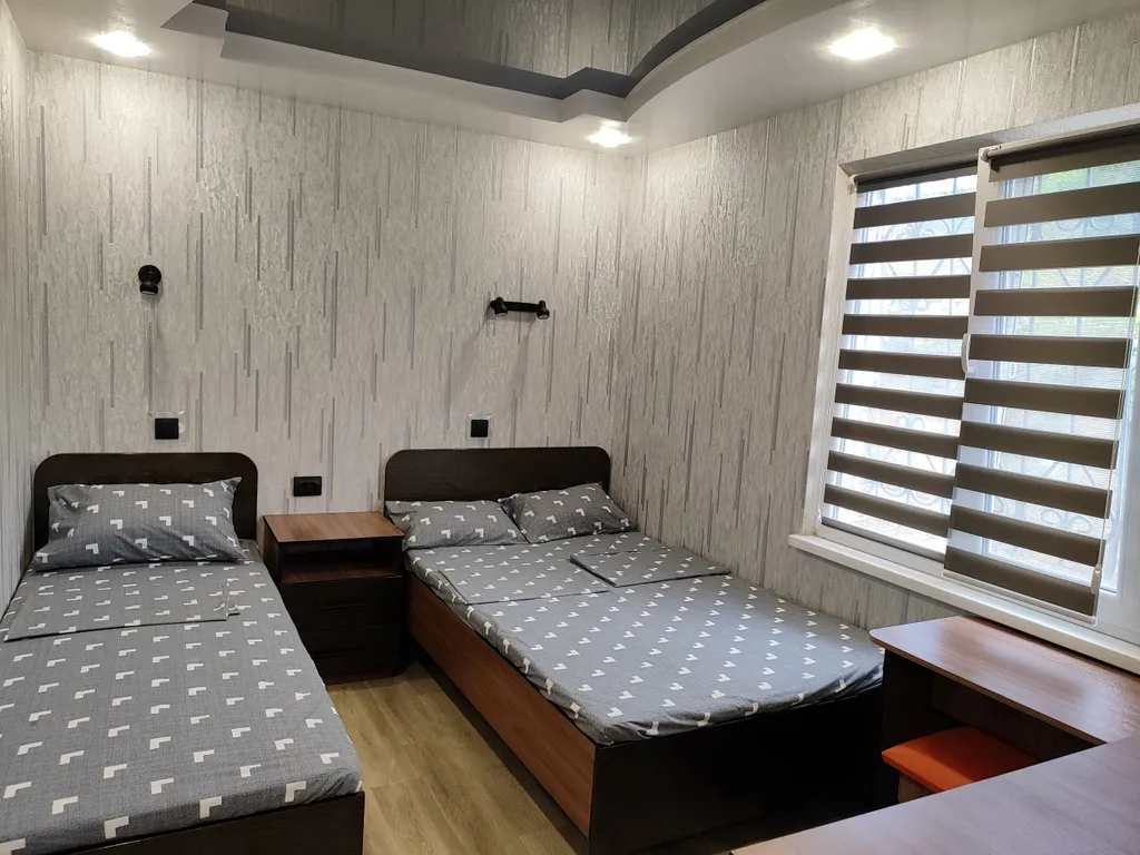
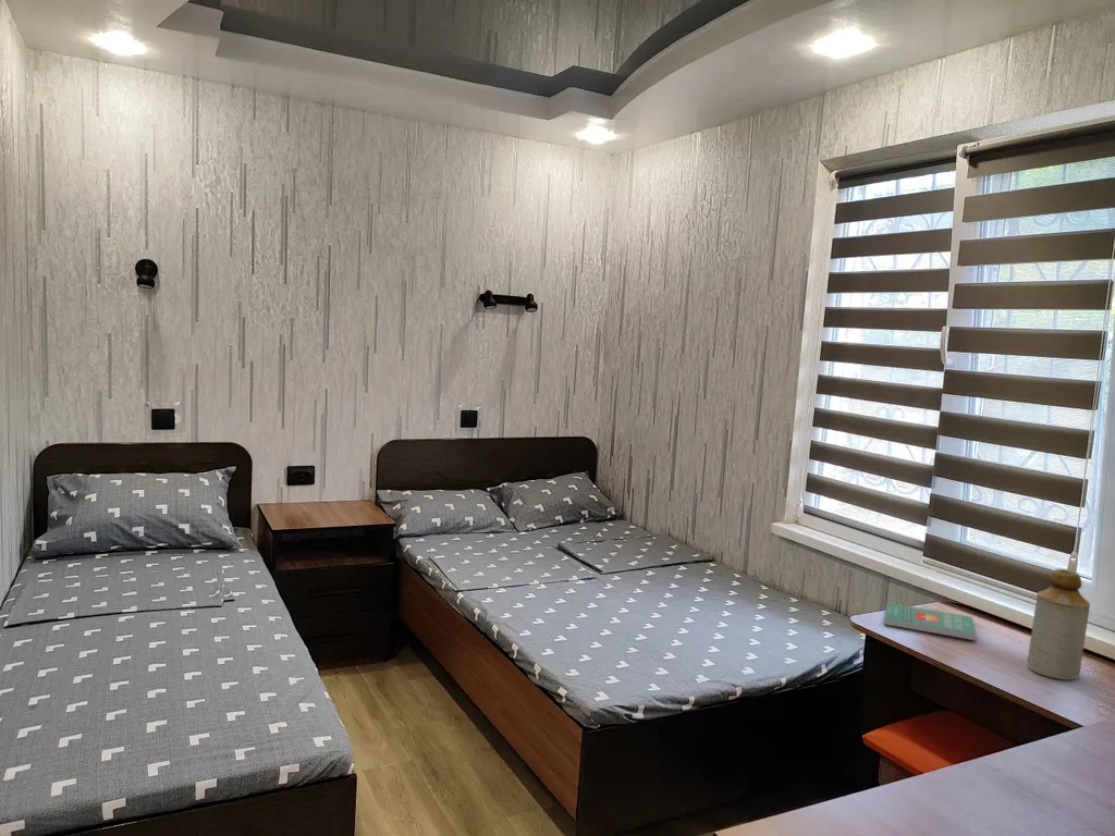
+ book (928, 619)
+ bottle (1059, 620)
